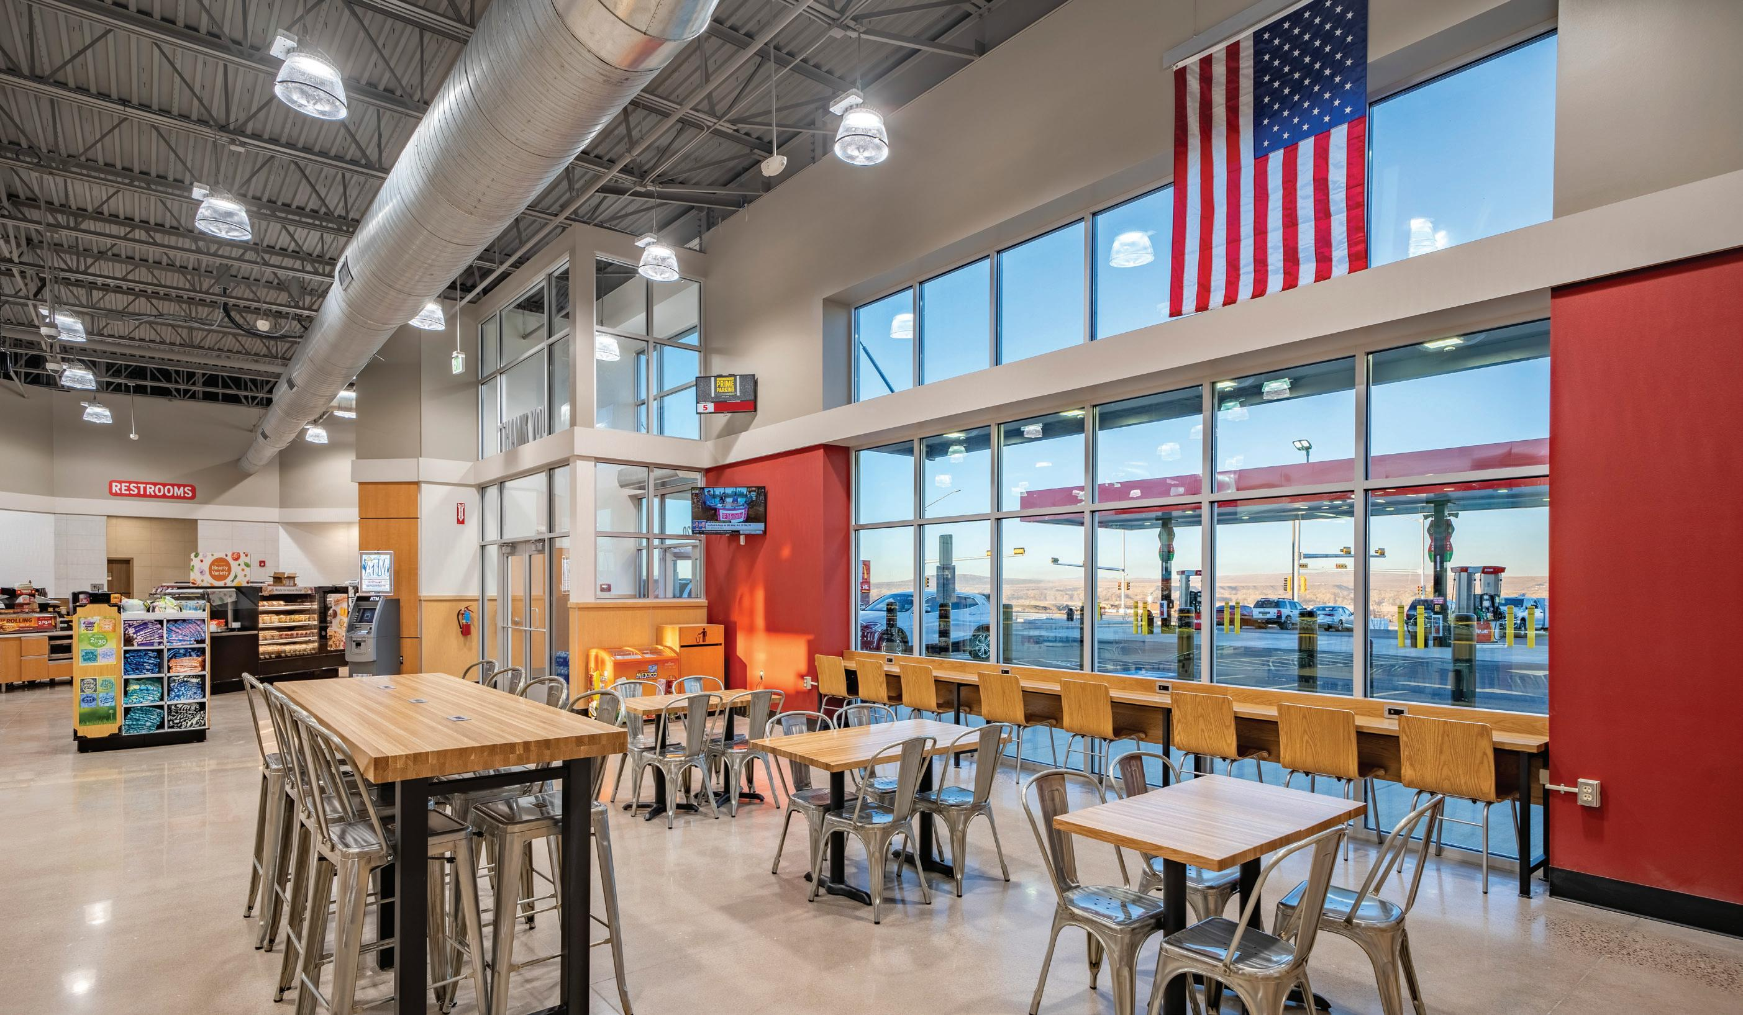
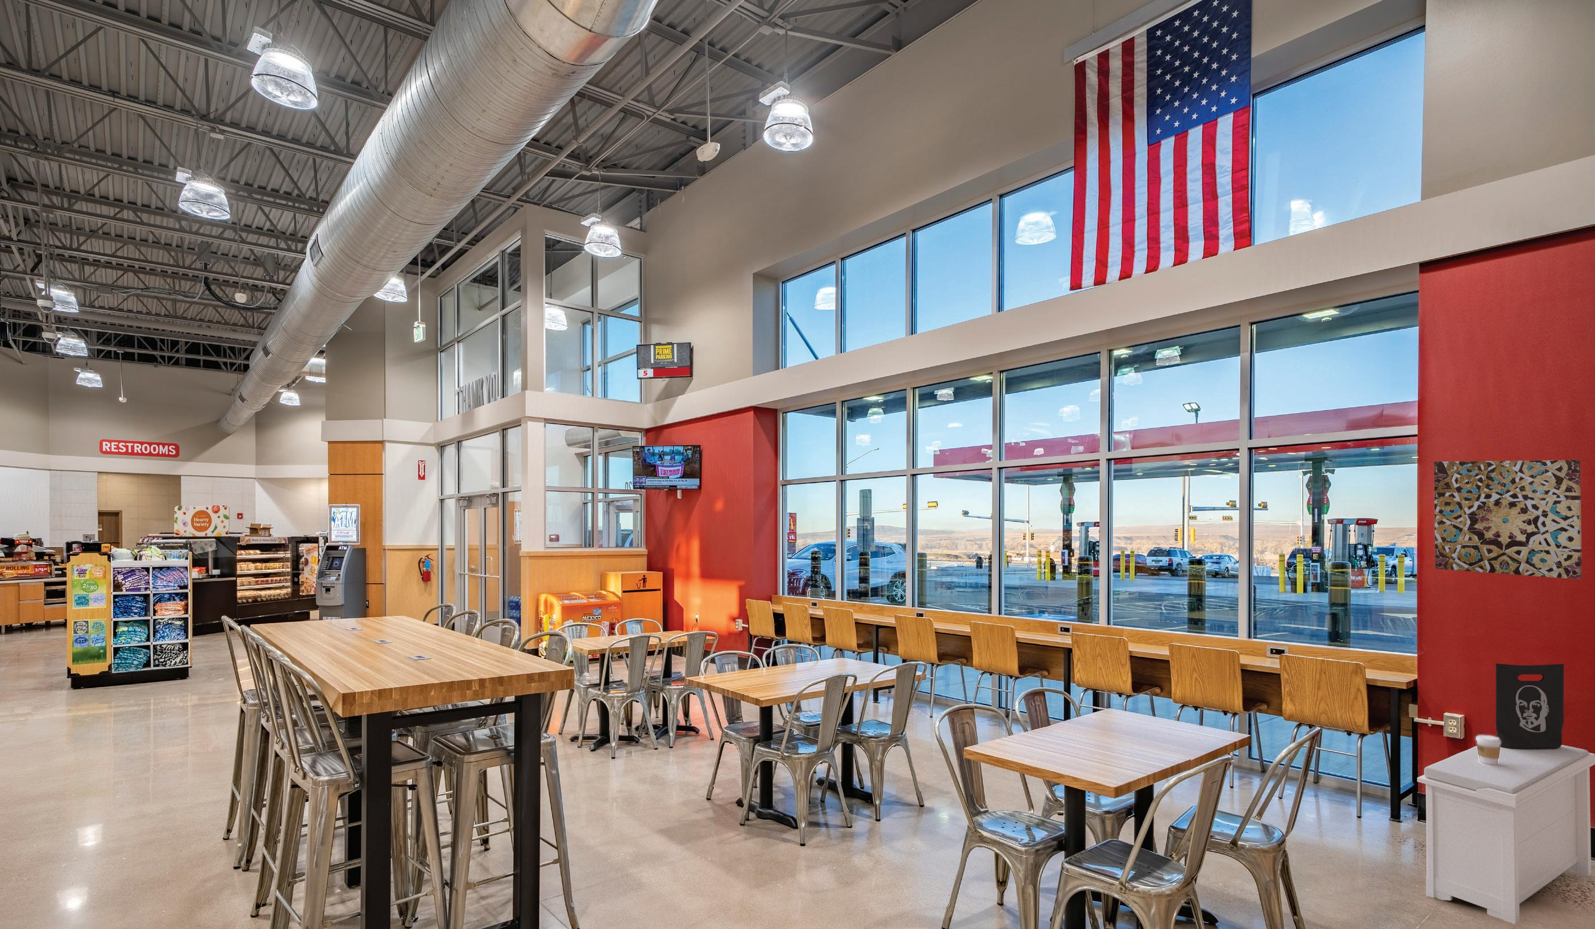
+ wall art (1504, 518)
+ tote bag (1528, 704)
+ bench (1509, 822)
+ coffee cup (1488, 749)
